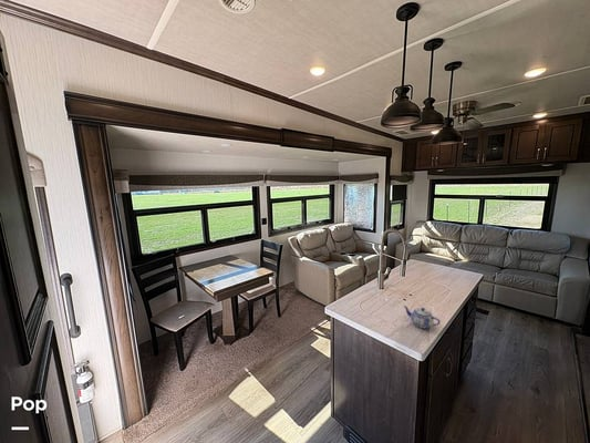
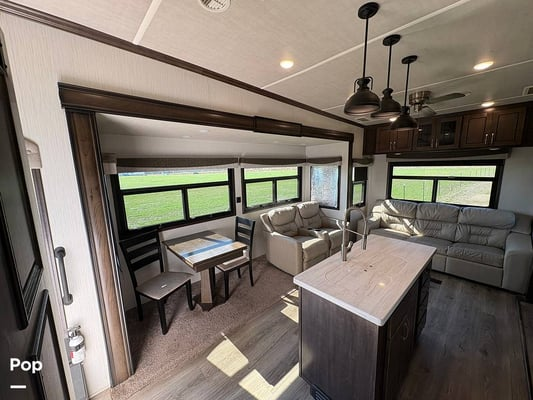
- teapot (420, 316)
